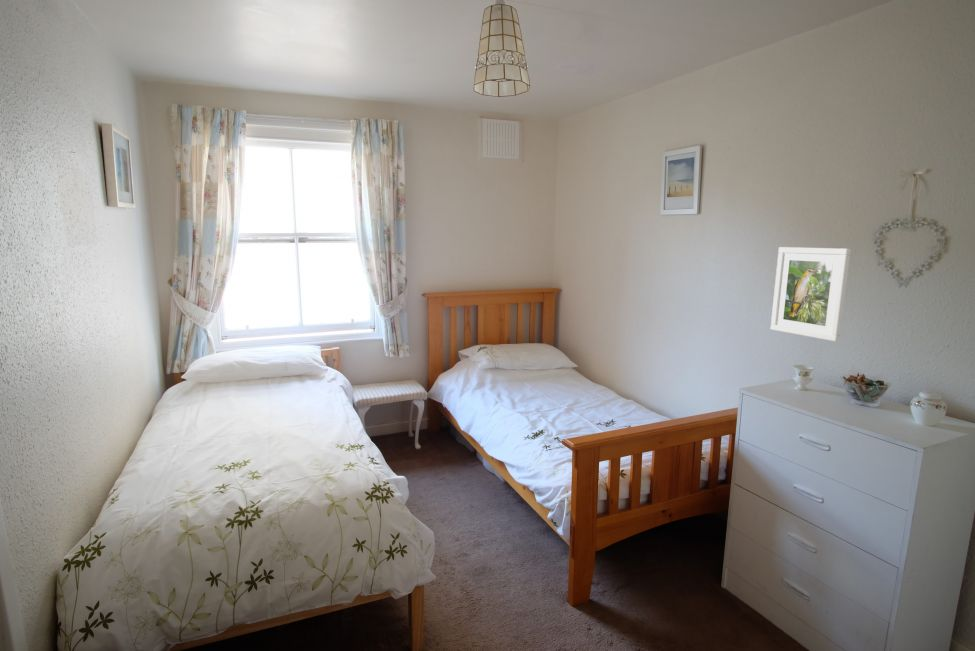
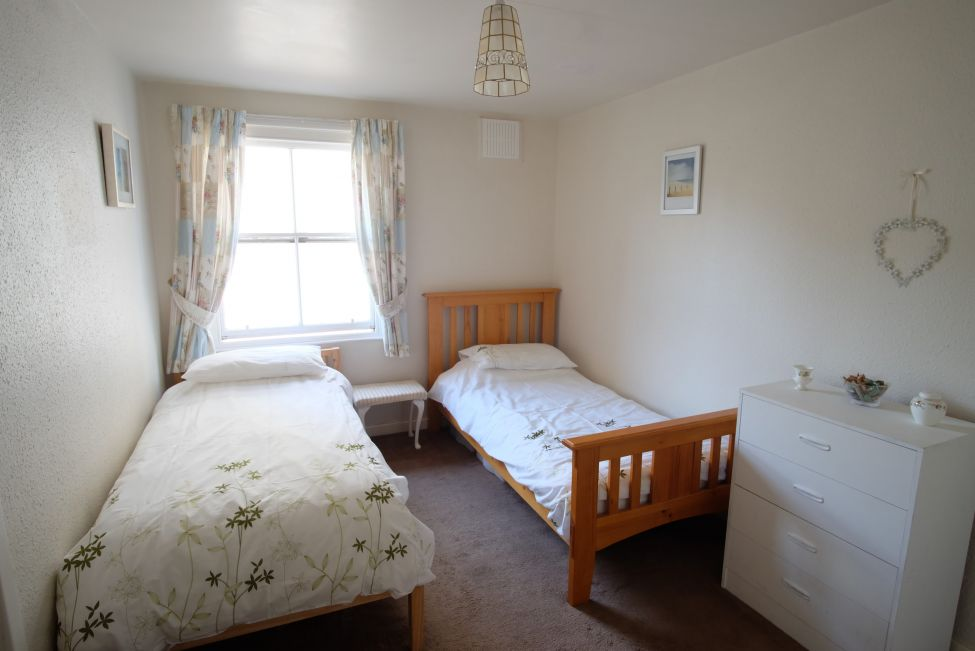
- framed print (807, 292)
